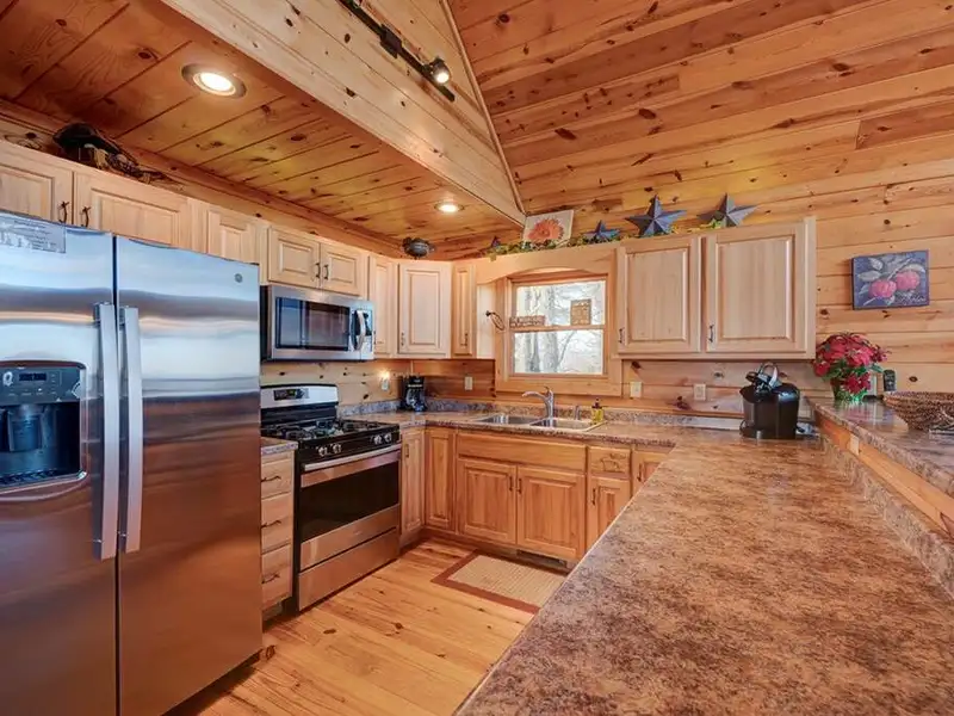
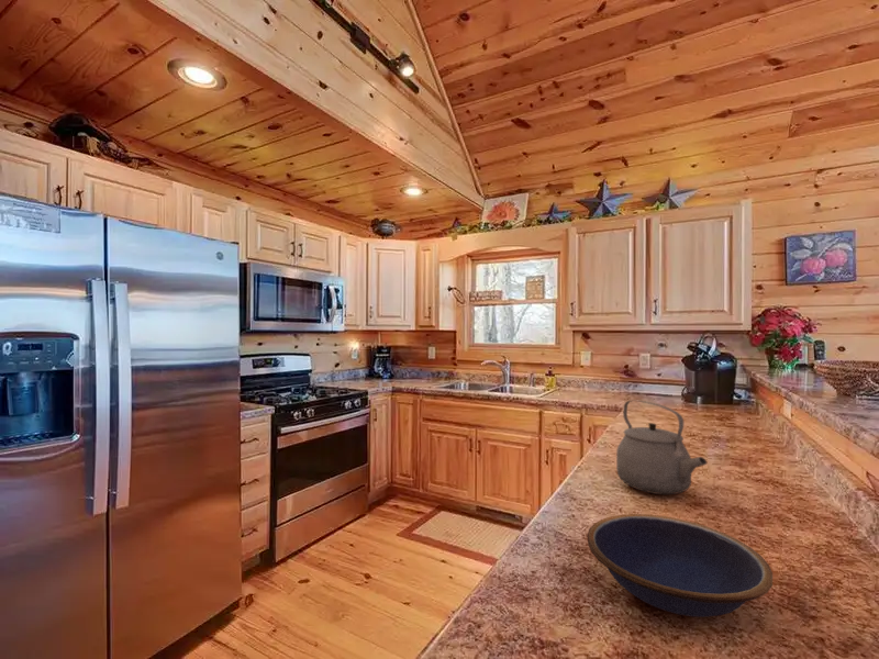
+ bowl (671, 570)
+ tea kettle (660, 447)
